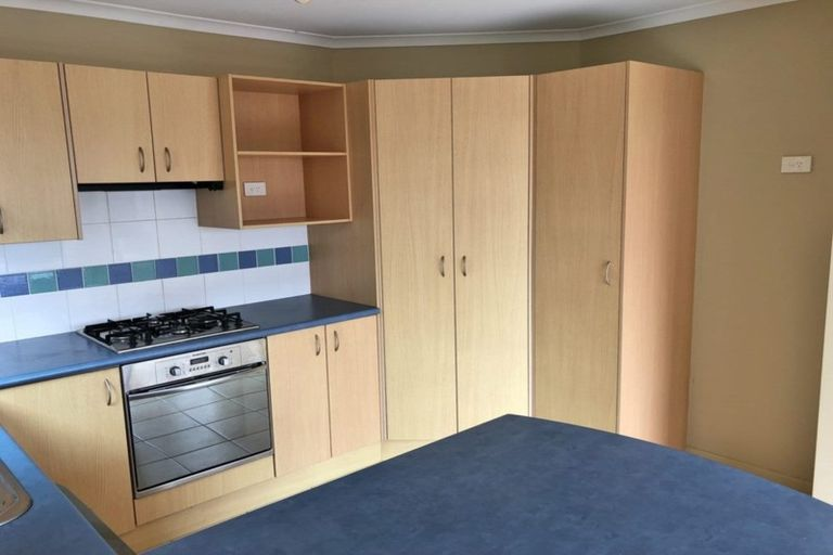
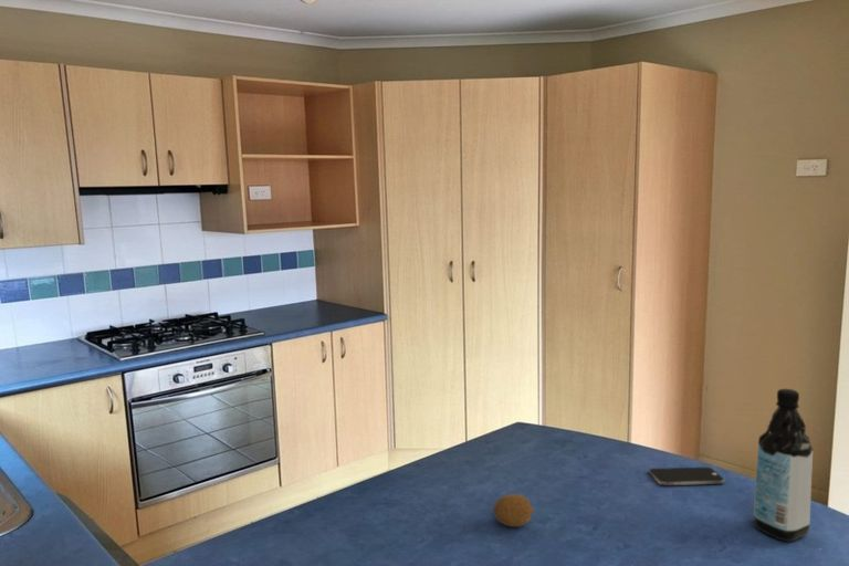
+ fruit (513, 510)
+ water bottle (784, 461)
+ smartphone (685, 475)
